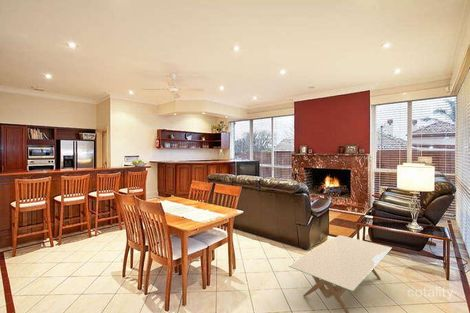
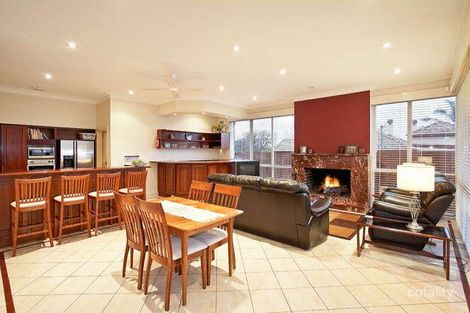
- coffee table (344, 271)
